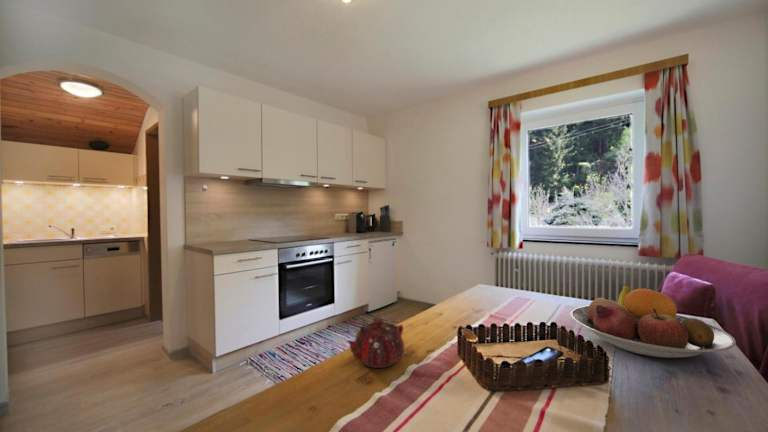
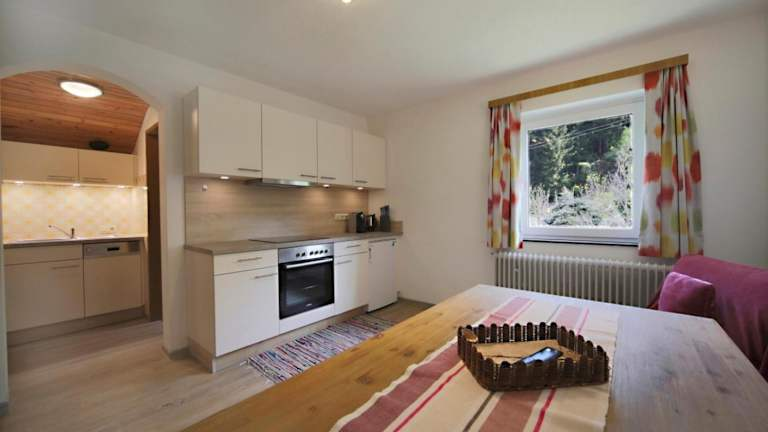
- teapot (377, 339)
- fruit bowl (642, 318)
